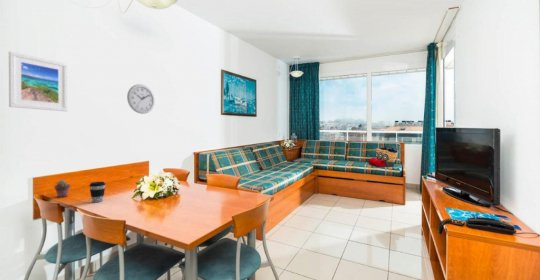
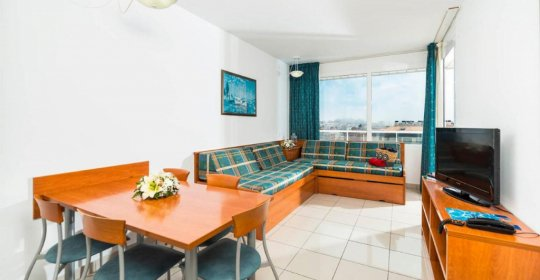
- wall clock (142, 99)
- coffee cup (97, 191)
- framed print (40, 83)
- potted succulent (62, 188)
